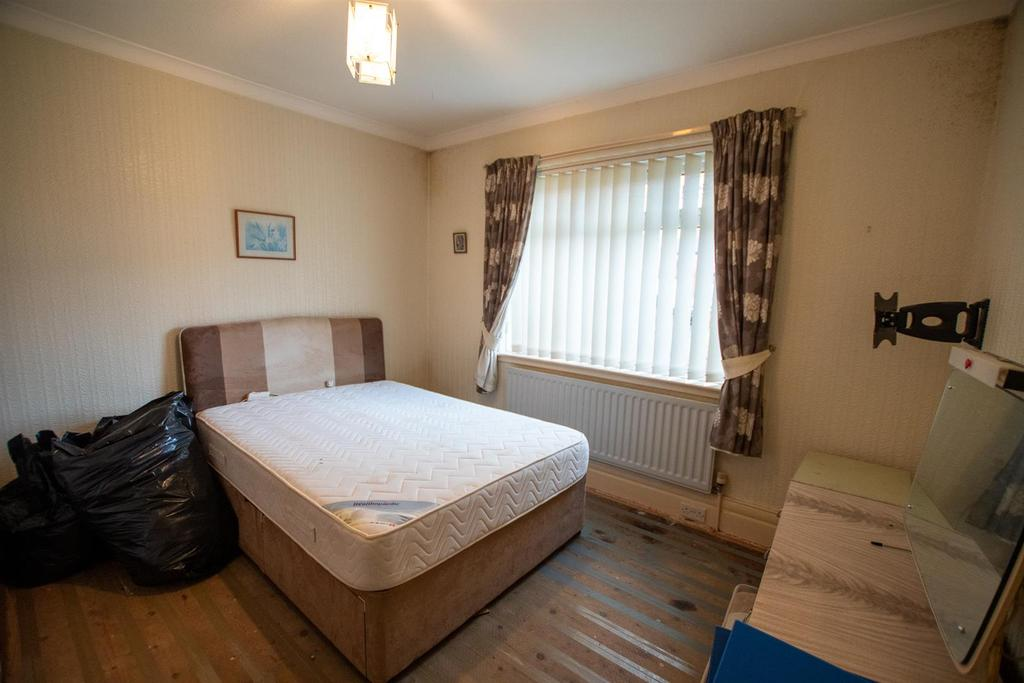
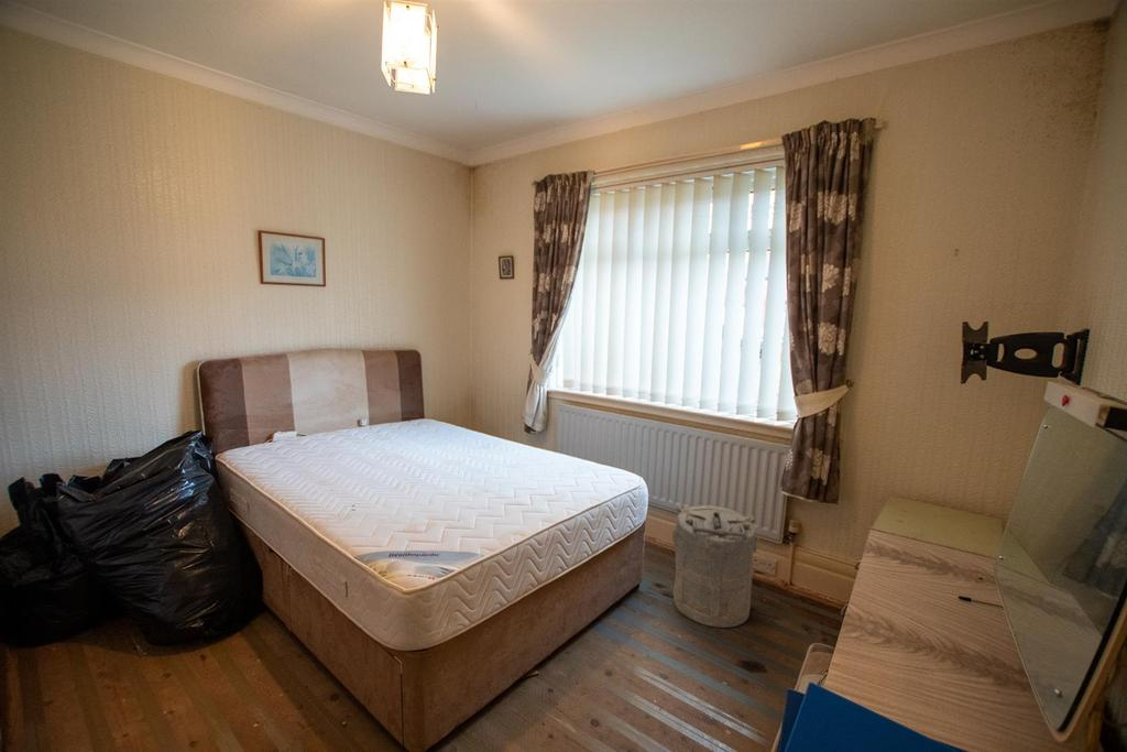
+ laundry hamper (710, 556)
